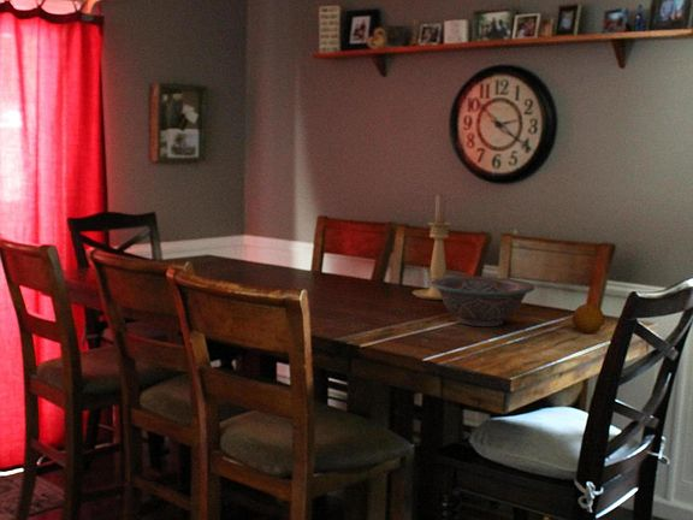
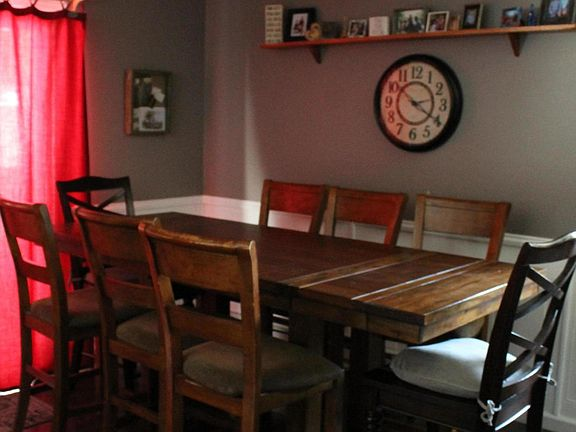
- decorative bowl (481, 302)
- candle holder (438, 244)
- fruit (588, 318)
